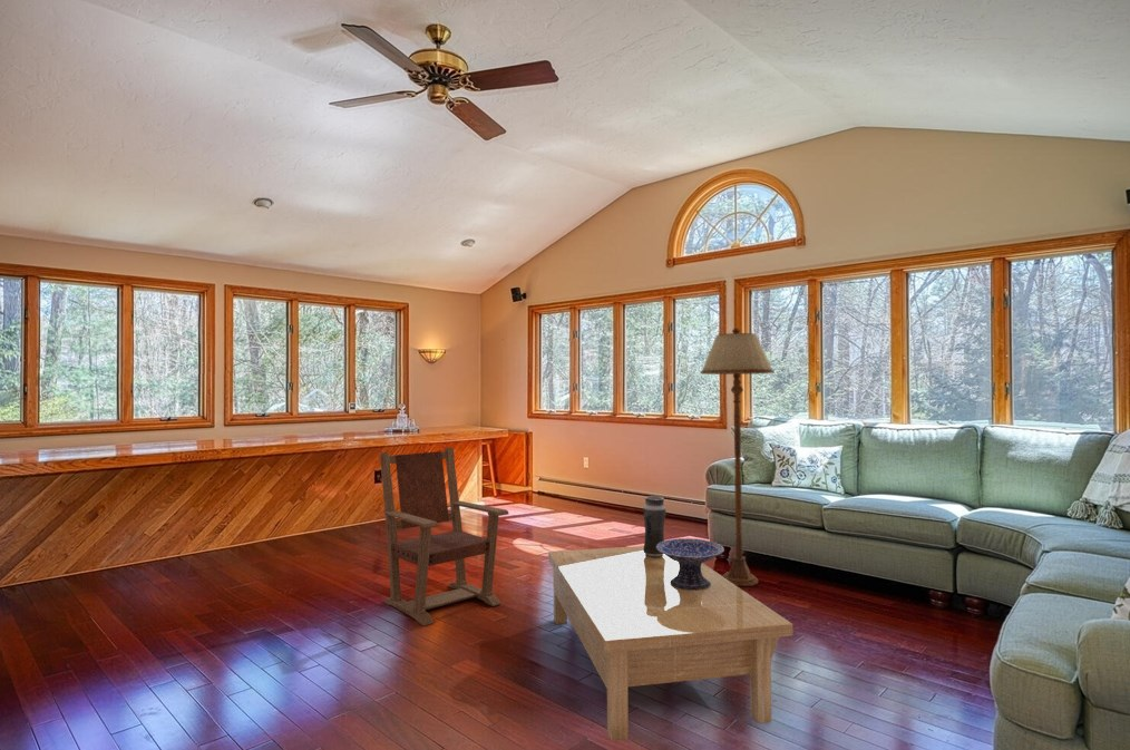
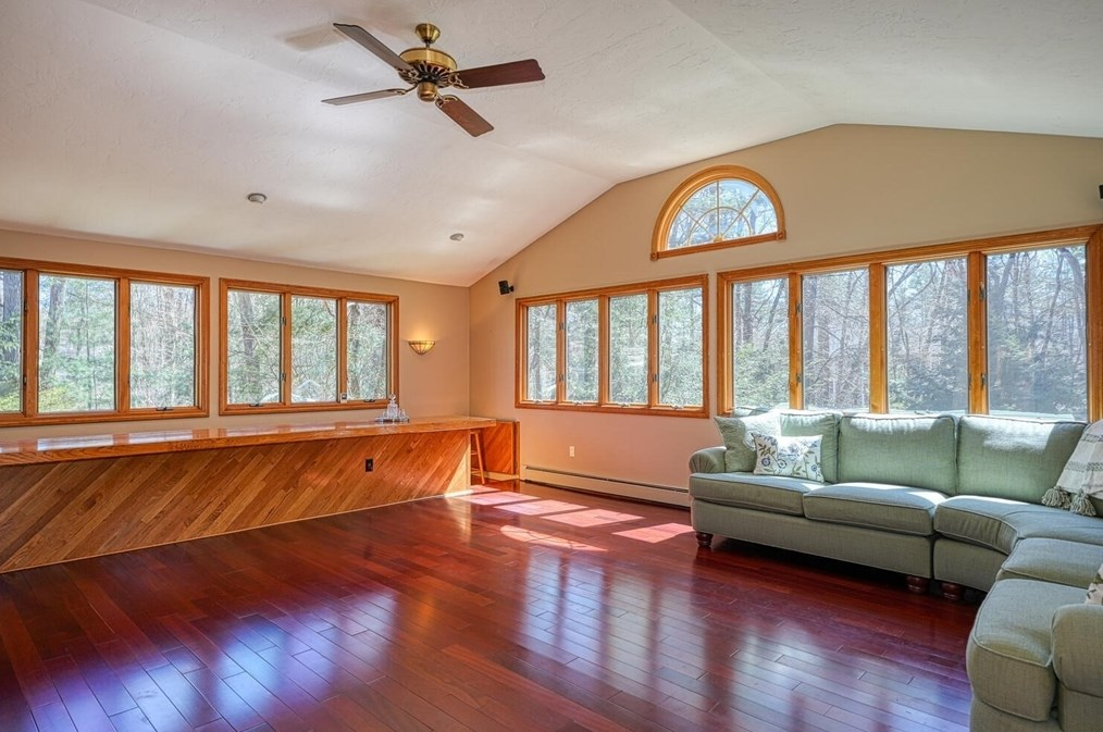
- armchair (437, 526)
- coffee table (649, 621)
- vase (654, 526)
- floor lamp (738, 454)
- decorative bowl (690, 564)
